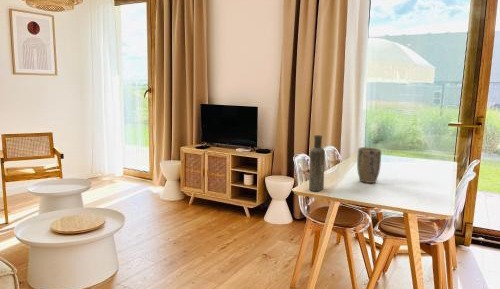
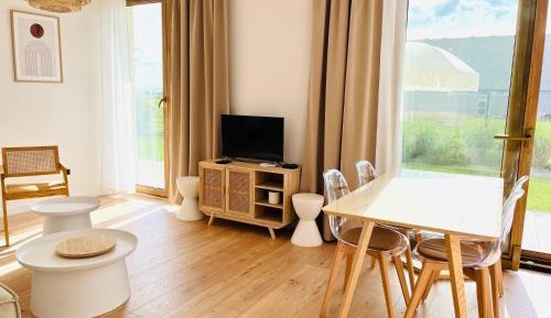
- plant pot (368, 165)
- bottle (317, 162)
